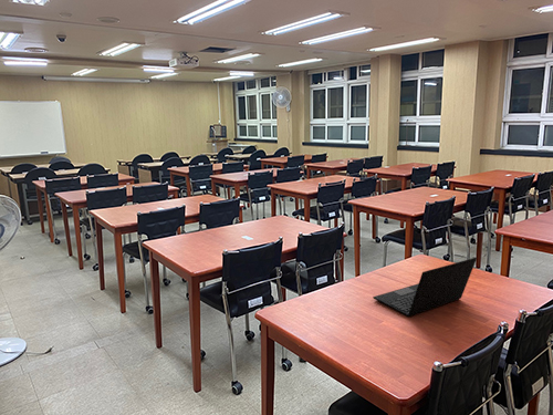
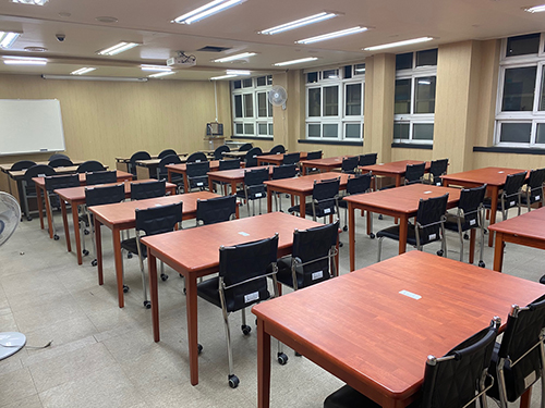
- laptop (422, 279)
